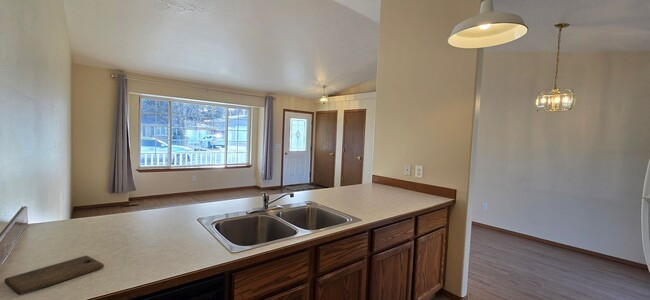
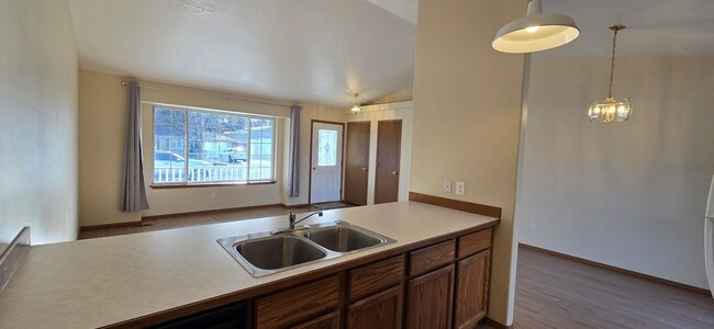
- cutting board (57, 272)
